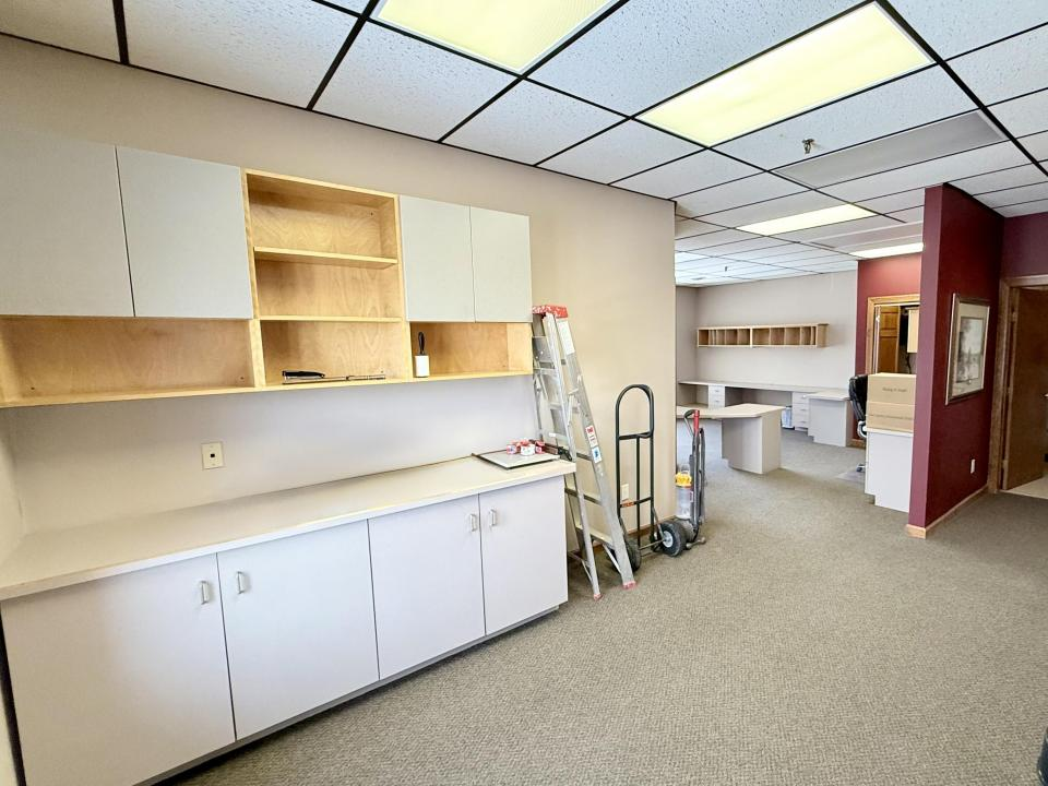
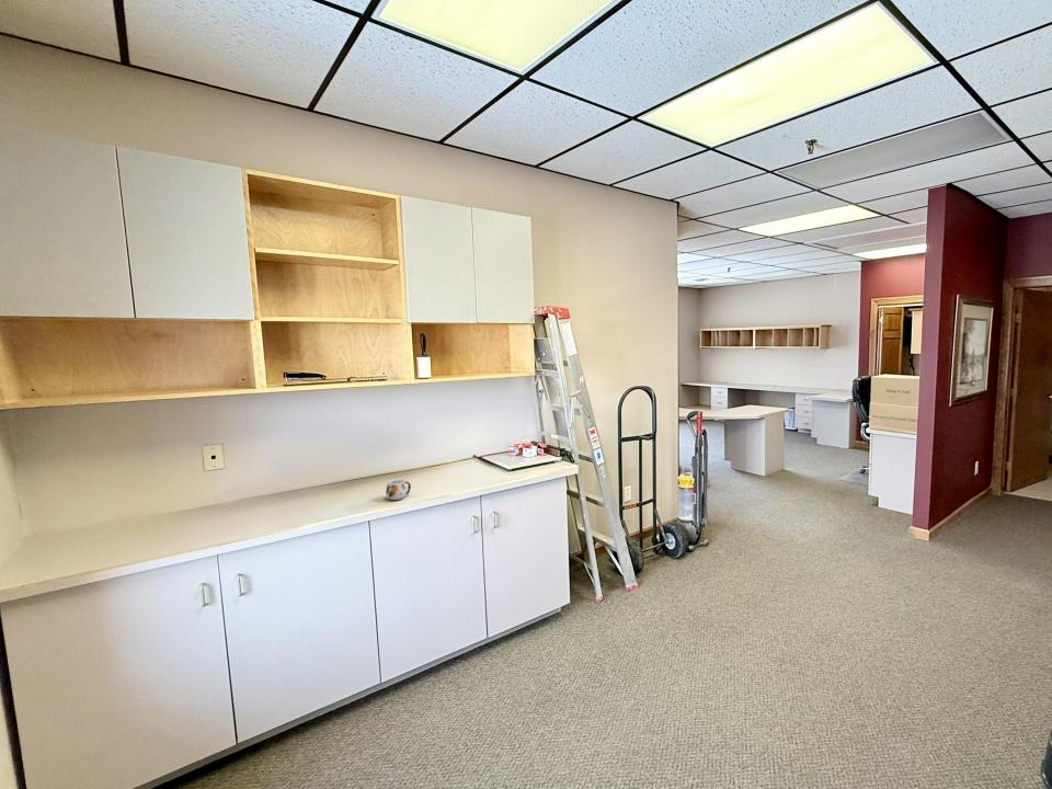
+ mug (398, 488)
